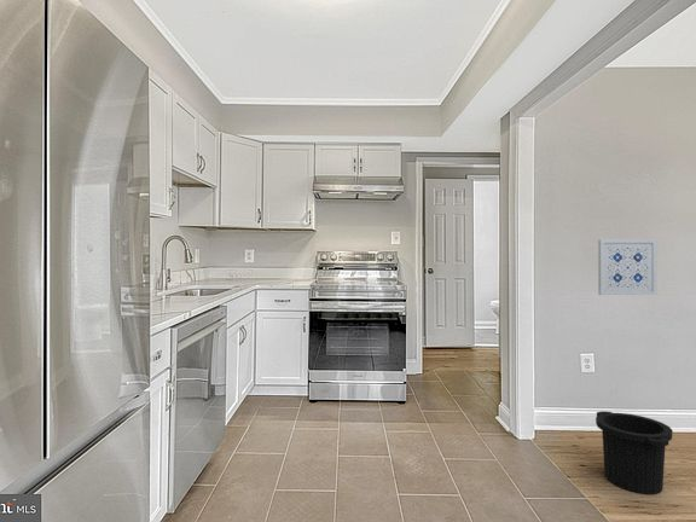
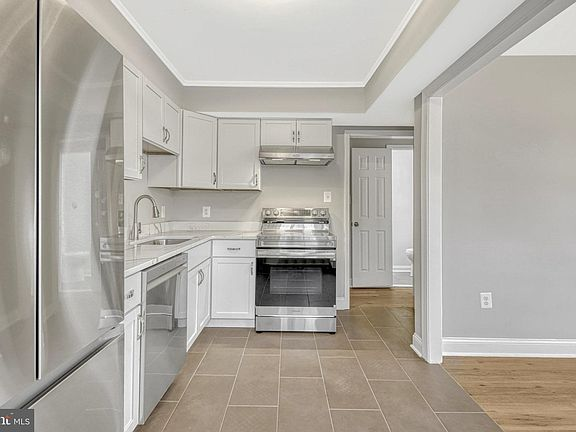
- wall art (627, 267)
- trash can (632, 452)
